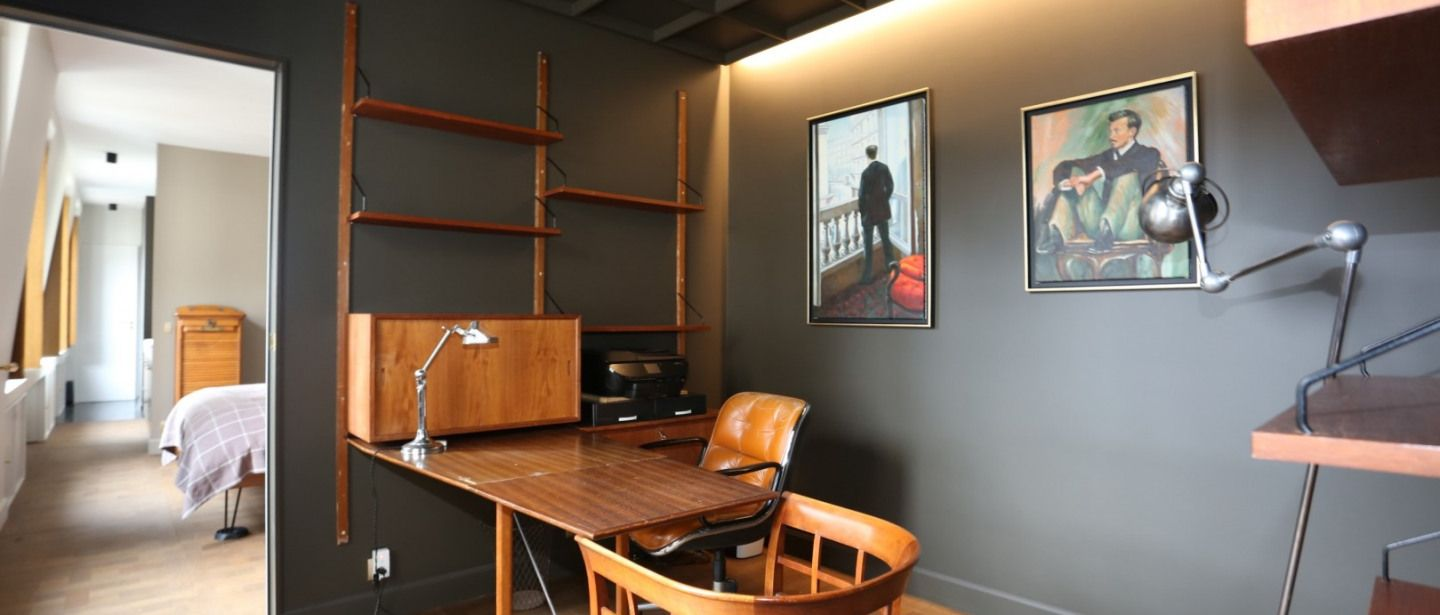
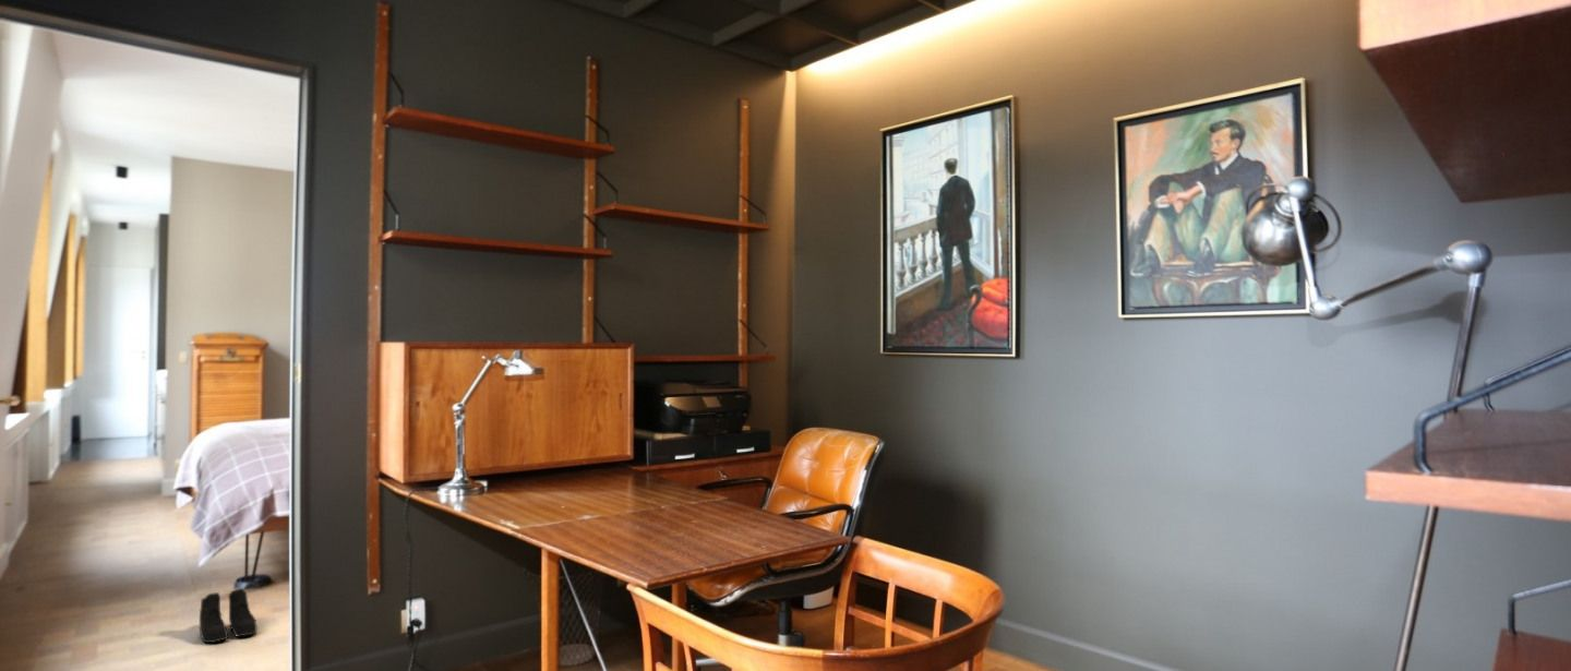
+ boots (229, 613)
